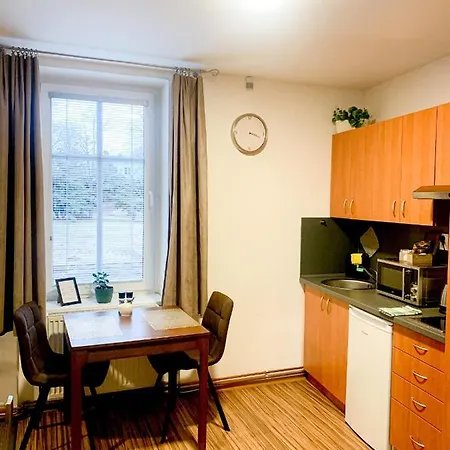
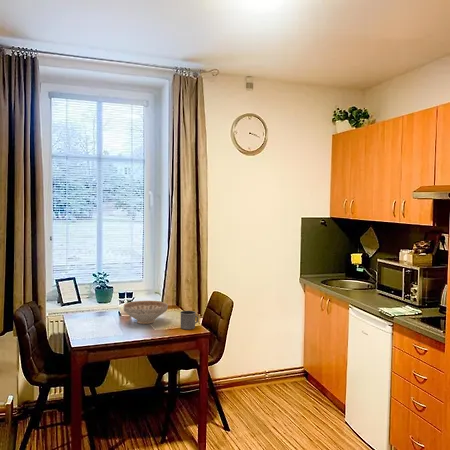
+ decorative bowl (145, 313)
+ mug (189, 319)
